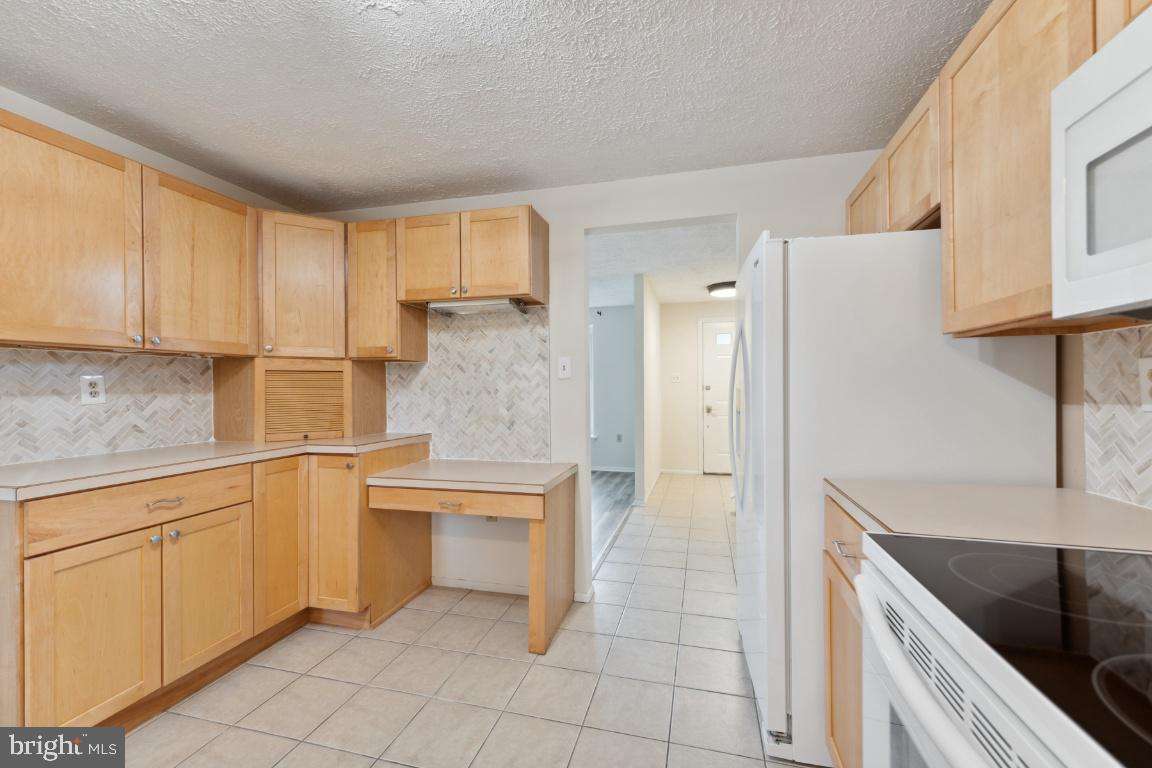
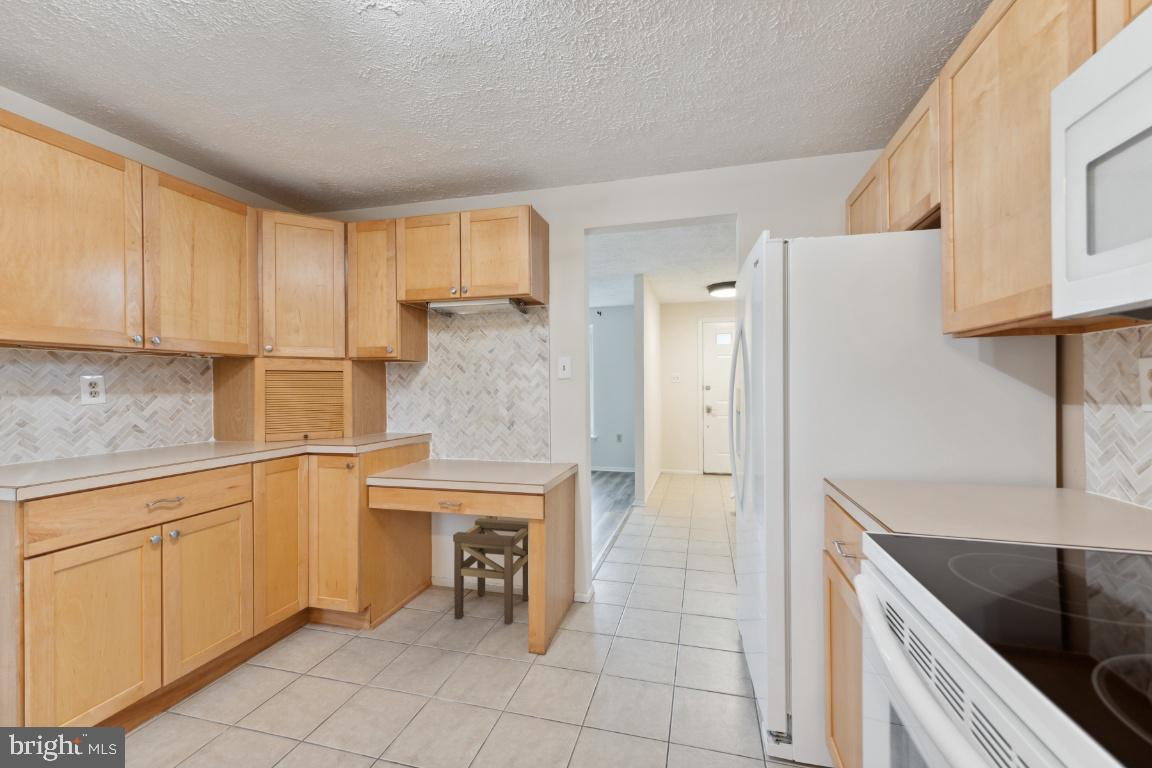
+ stool (493, 568)
